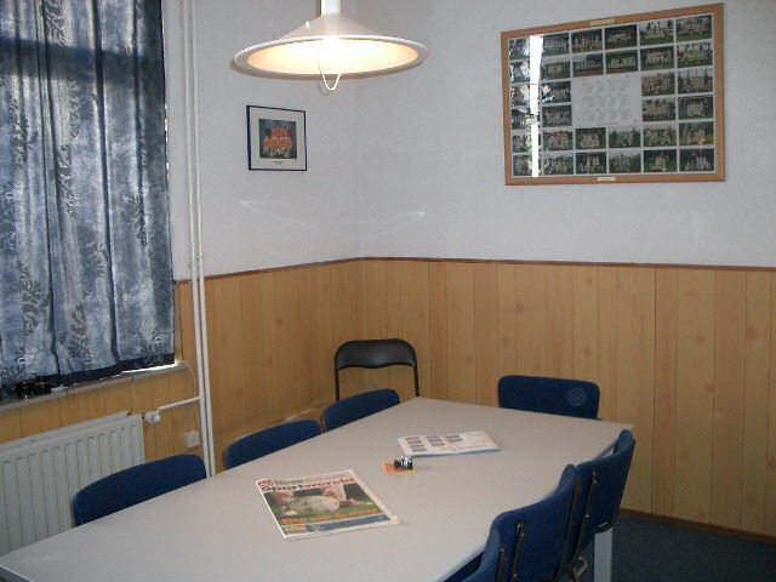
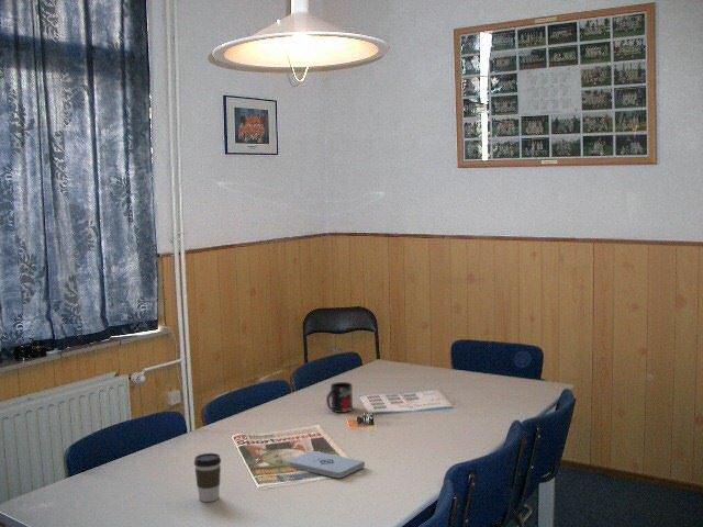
+ coffee cup (208, 476)
+ mug (338, 397)
+ notepad (325, 463)
